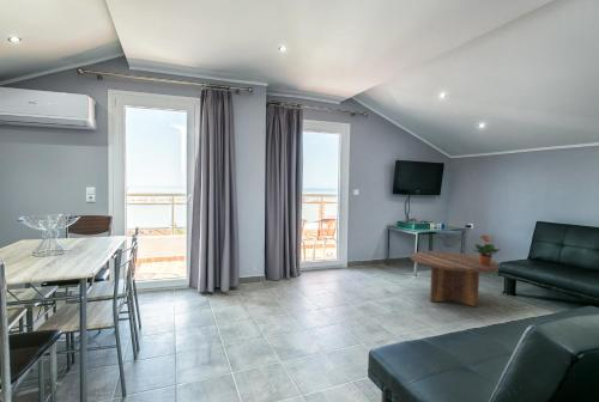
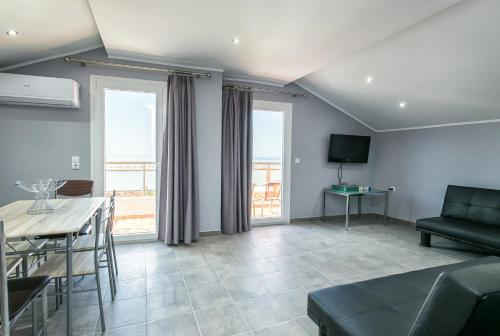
- coffee table (452, 279)
- potted plant (485, 249)
